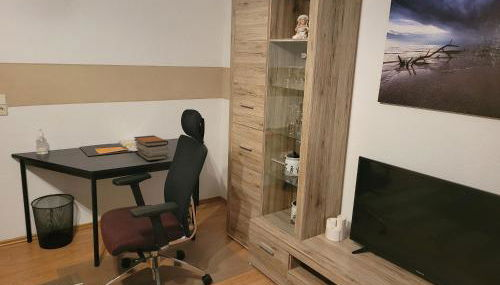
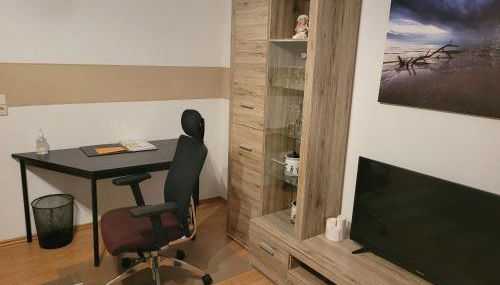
- book stack (151, 147)
